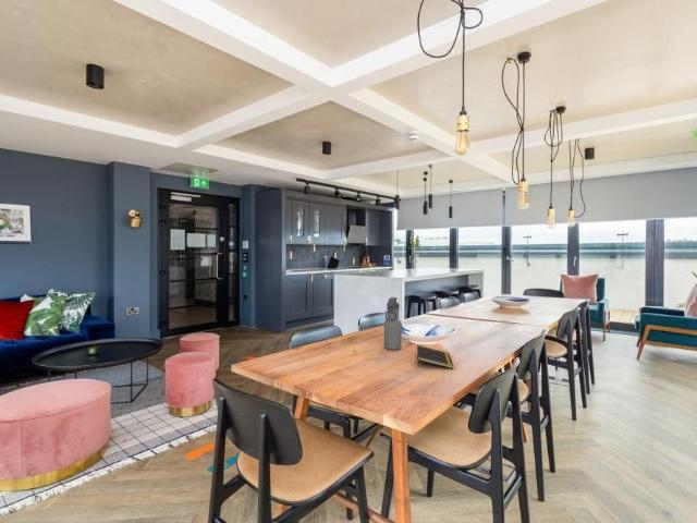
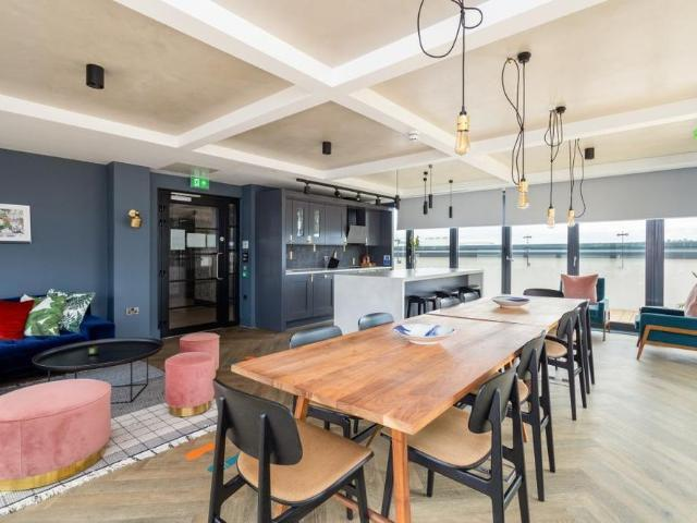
- notepad (433, 355)
- water bottle (392, 323)
